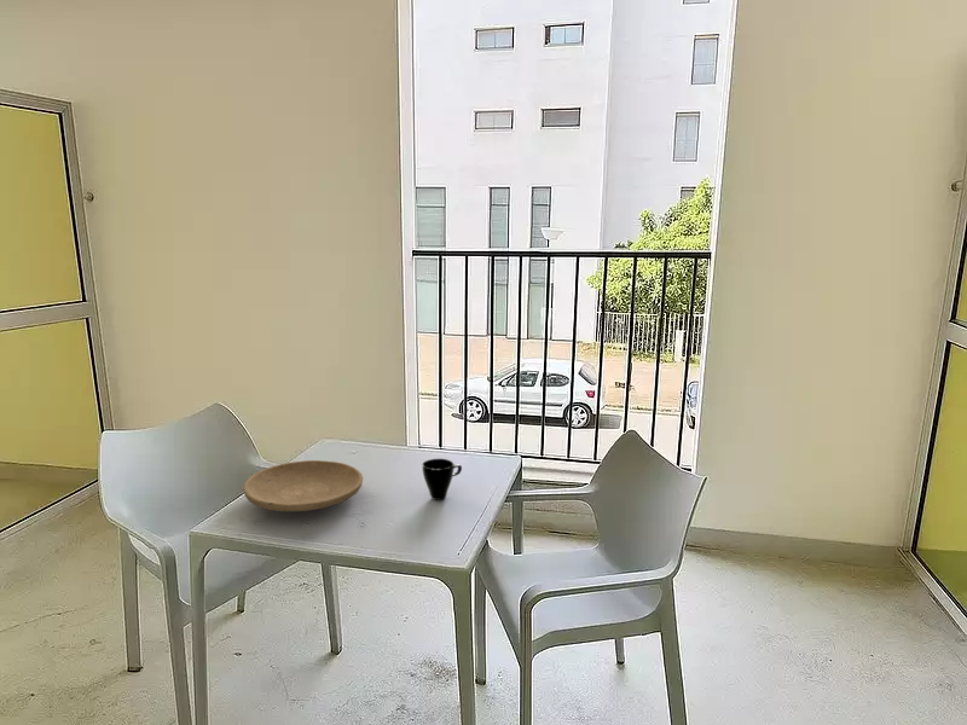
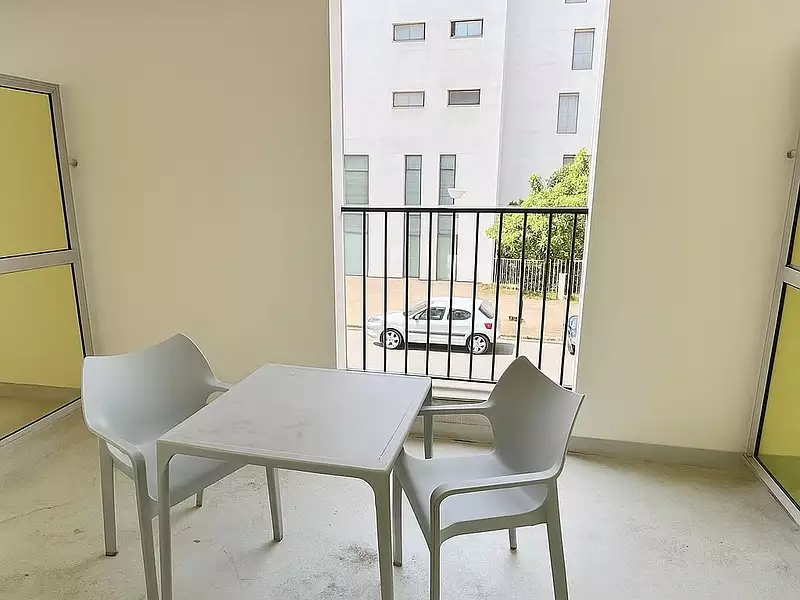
- cup (442, 478)
- plate (305, 489)
